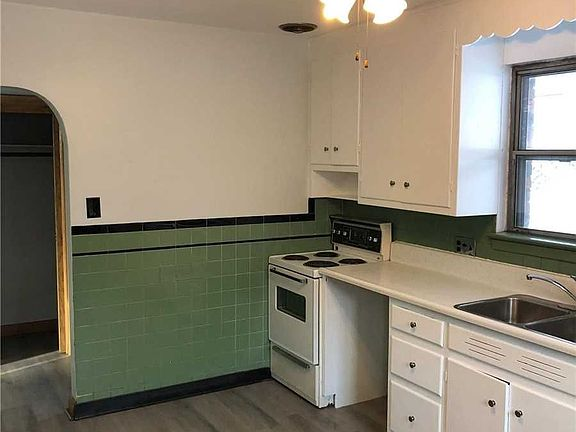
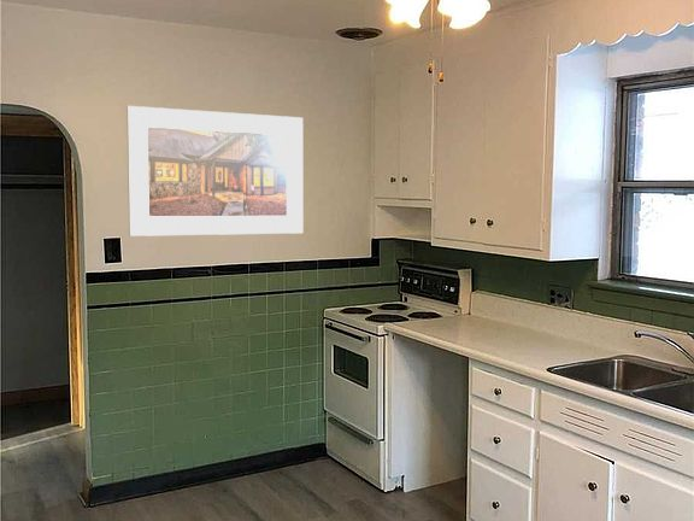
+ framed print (220, 174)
